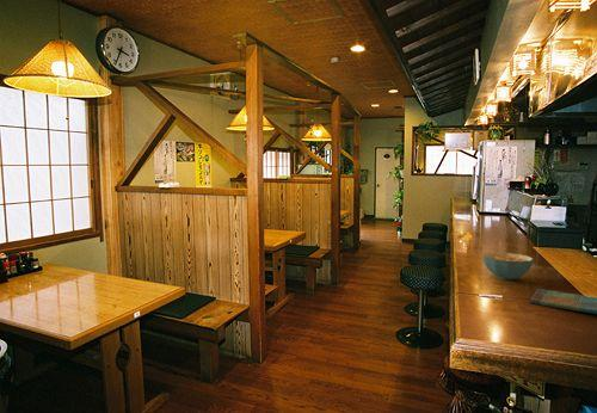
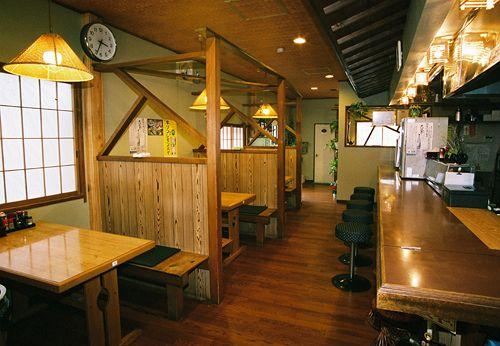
- cereal bowl (506, 267)
- dish towel (570, 301)
